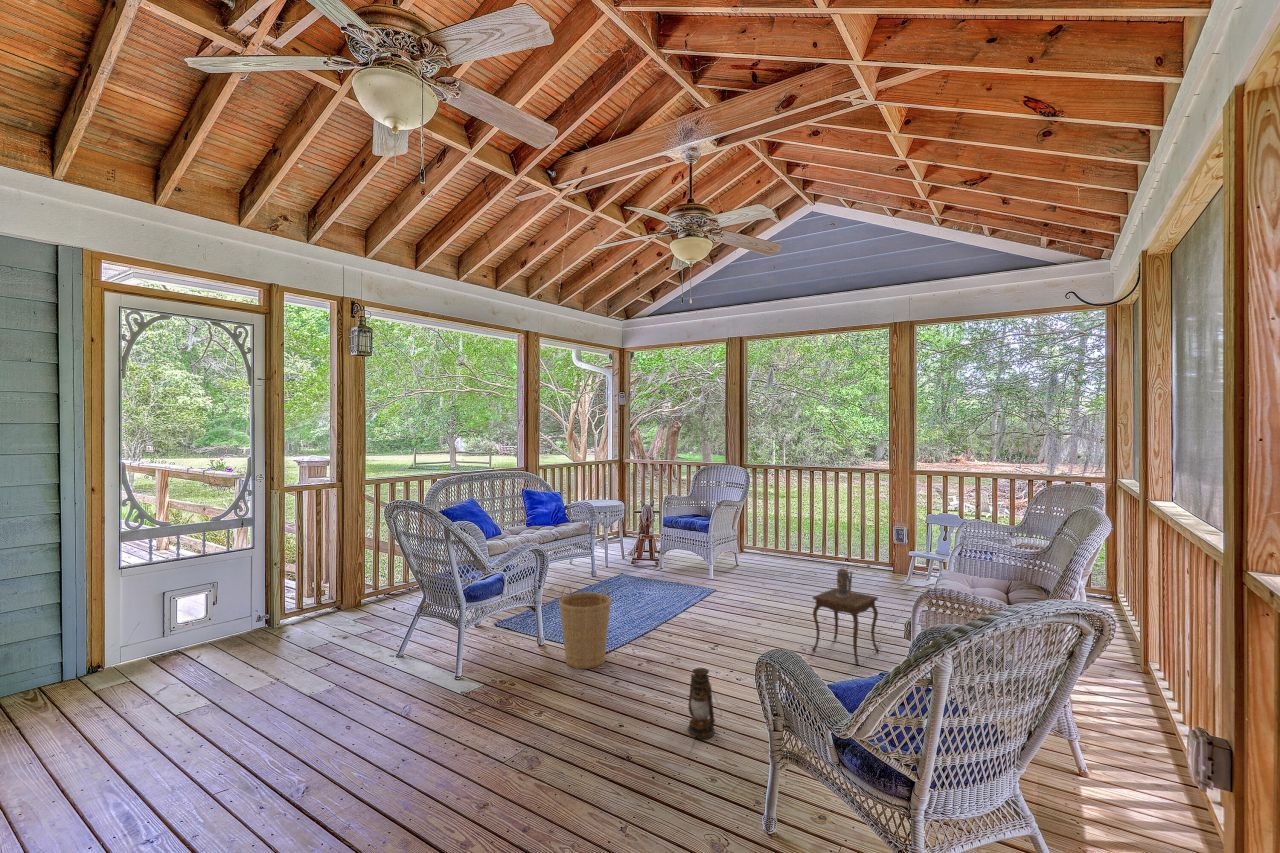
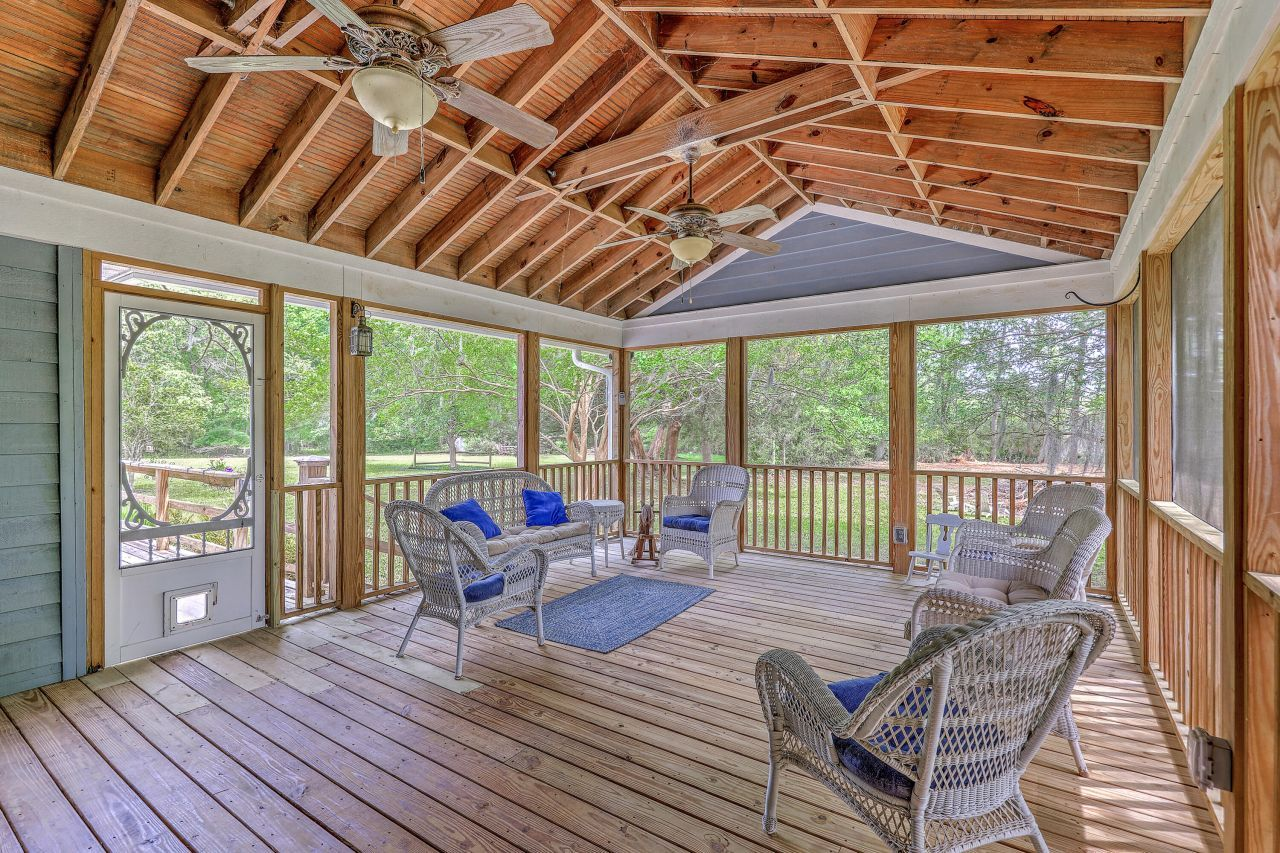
- lantern (702, 699)
- side table (845, 608)
- basket (585, 624)
